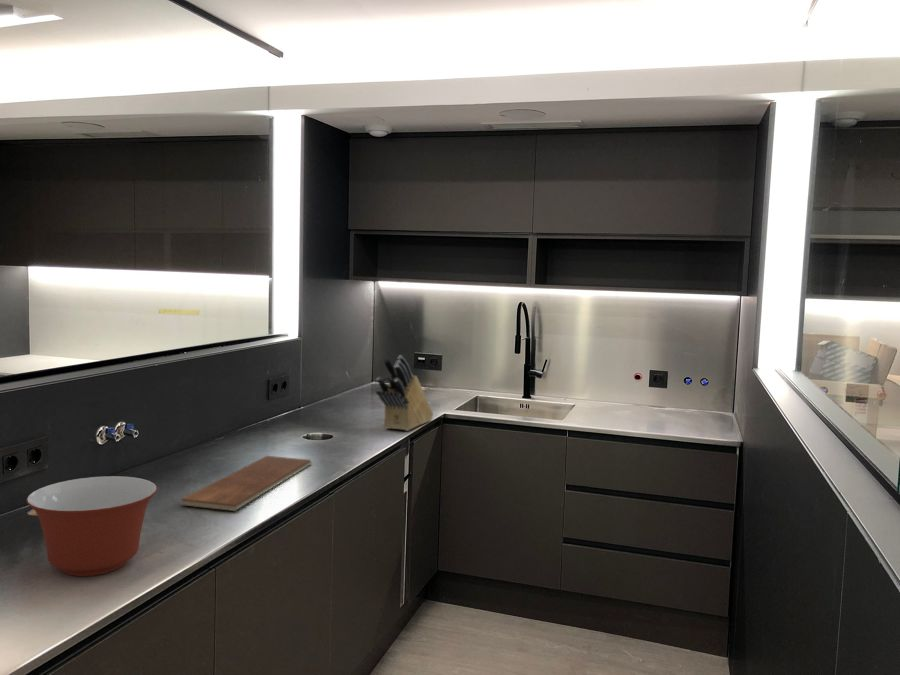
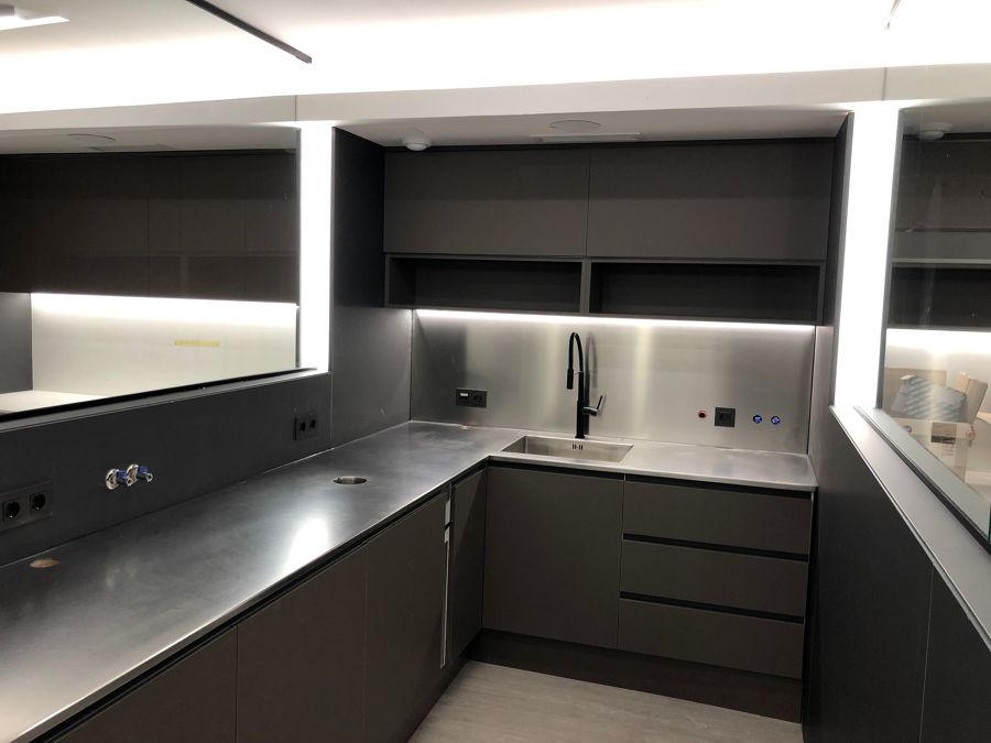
- mixing bowl (94, 528)
- chopping board (253, 480)
- knife block (405, 389)
